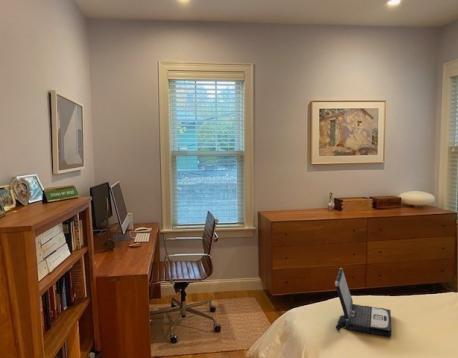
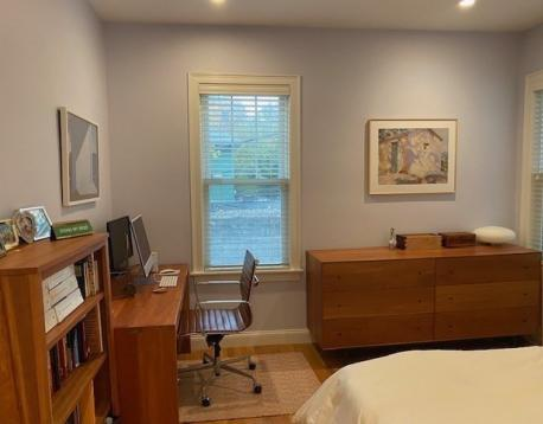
- laptop (360, 305)
